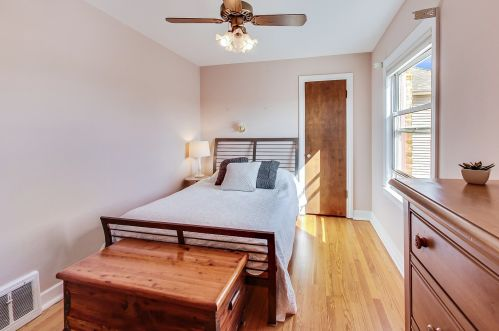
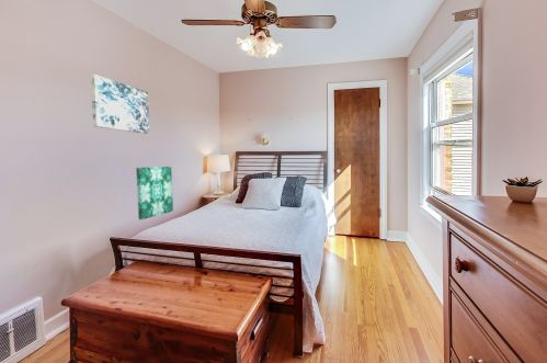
+ wall art (156, 191)
+ wall art (123, 107)
